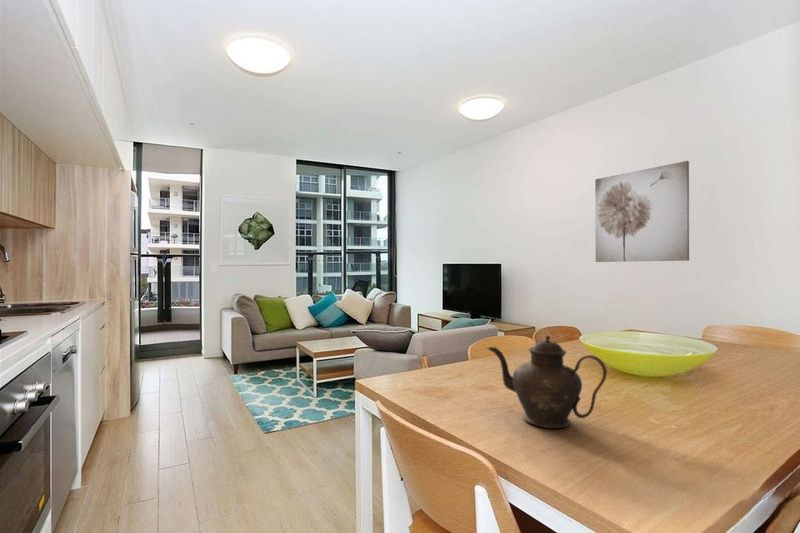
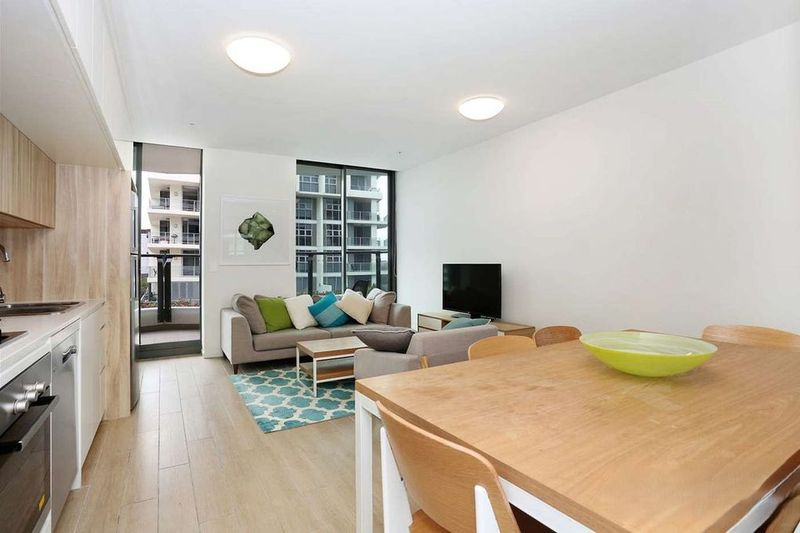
- wall art (637, 216)
- teapot (542, 376)
